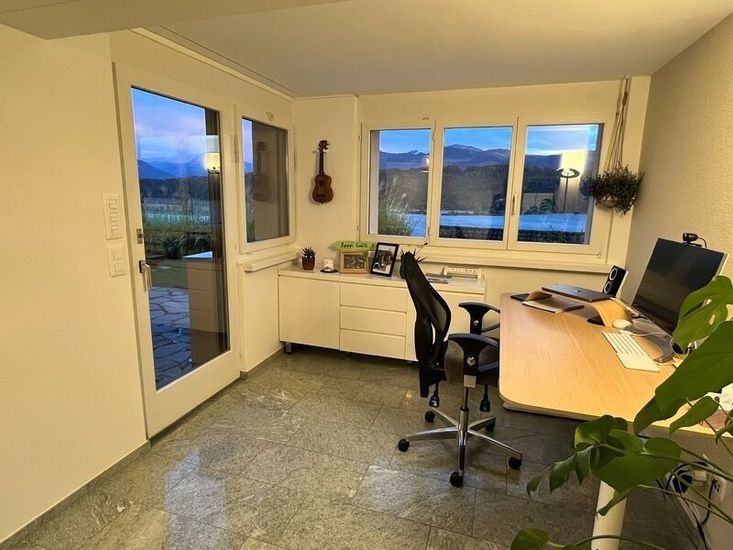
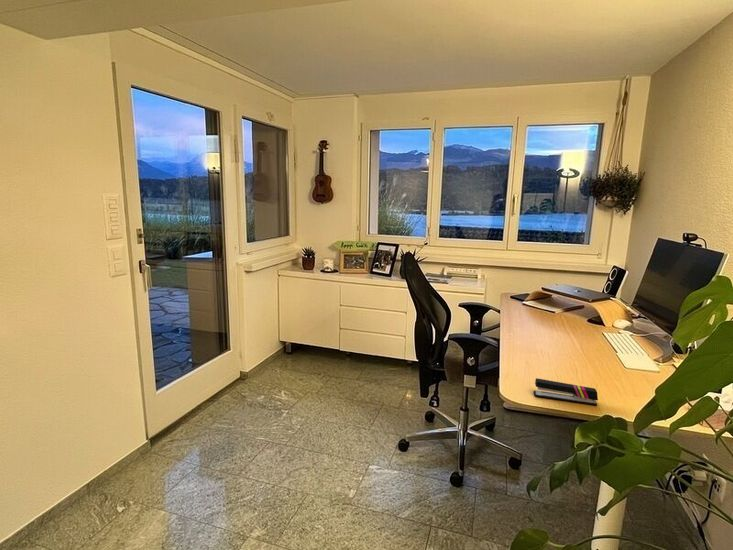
+ stapler (565, 391)
